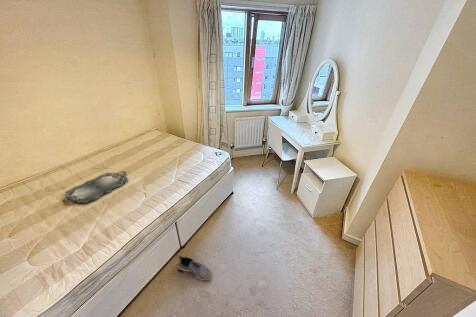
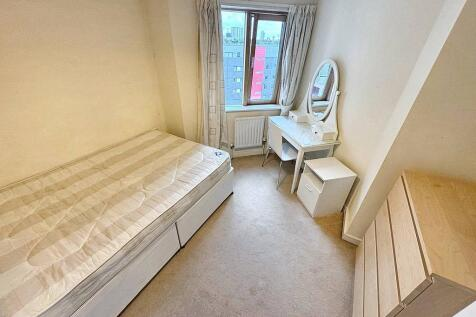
- shoe (195, 266)
- serving tray (98, 186)
